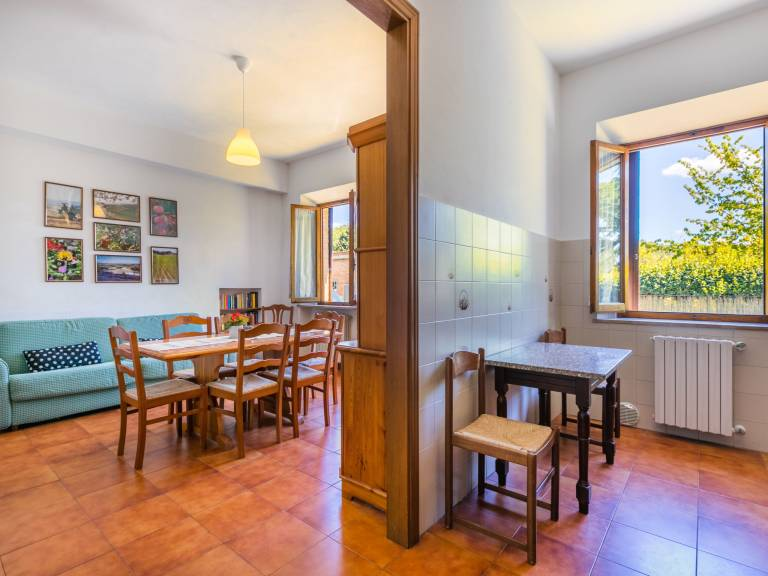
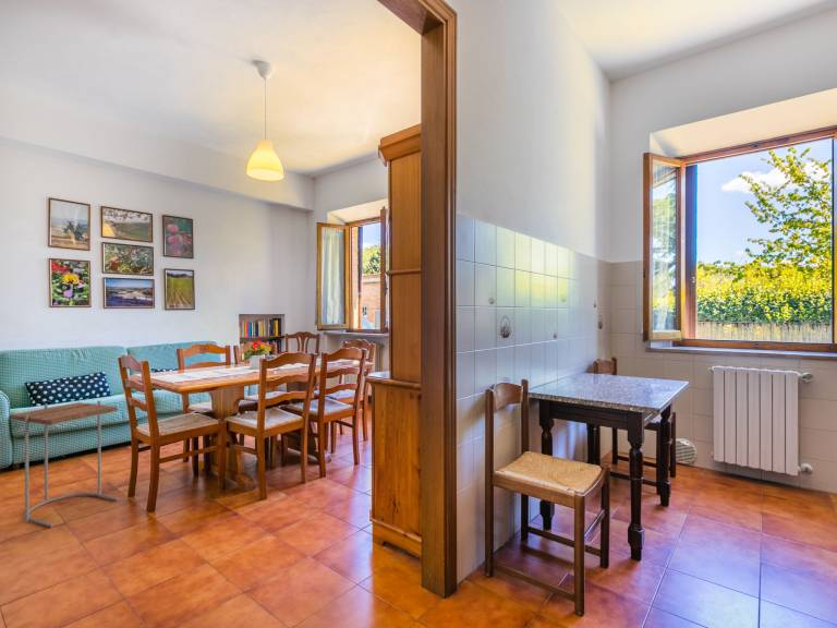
+ side table (47, 457)
